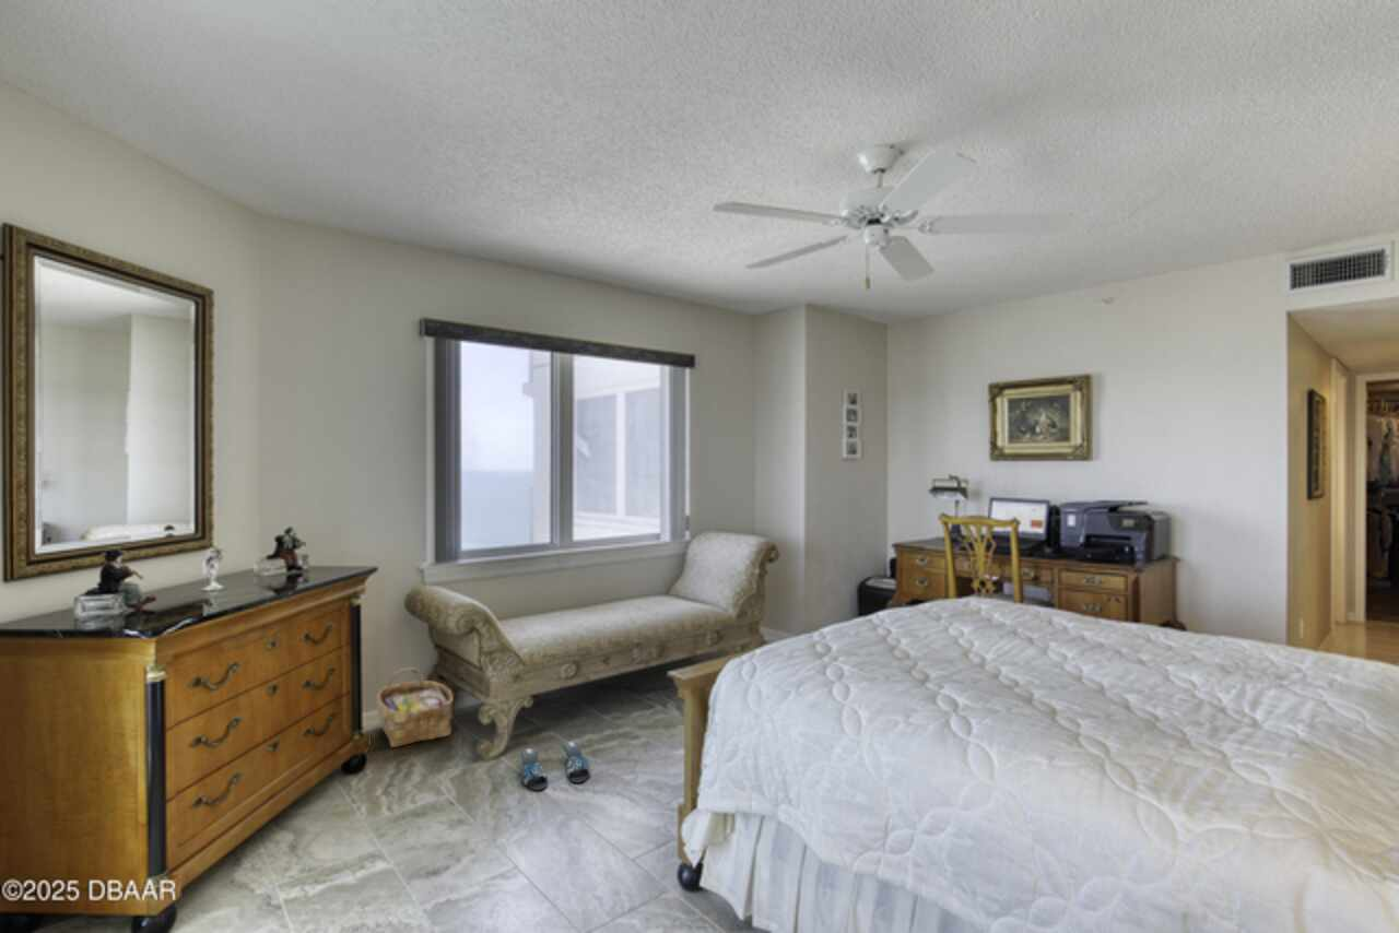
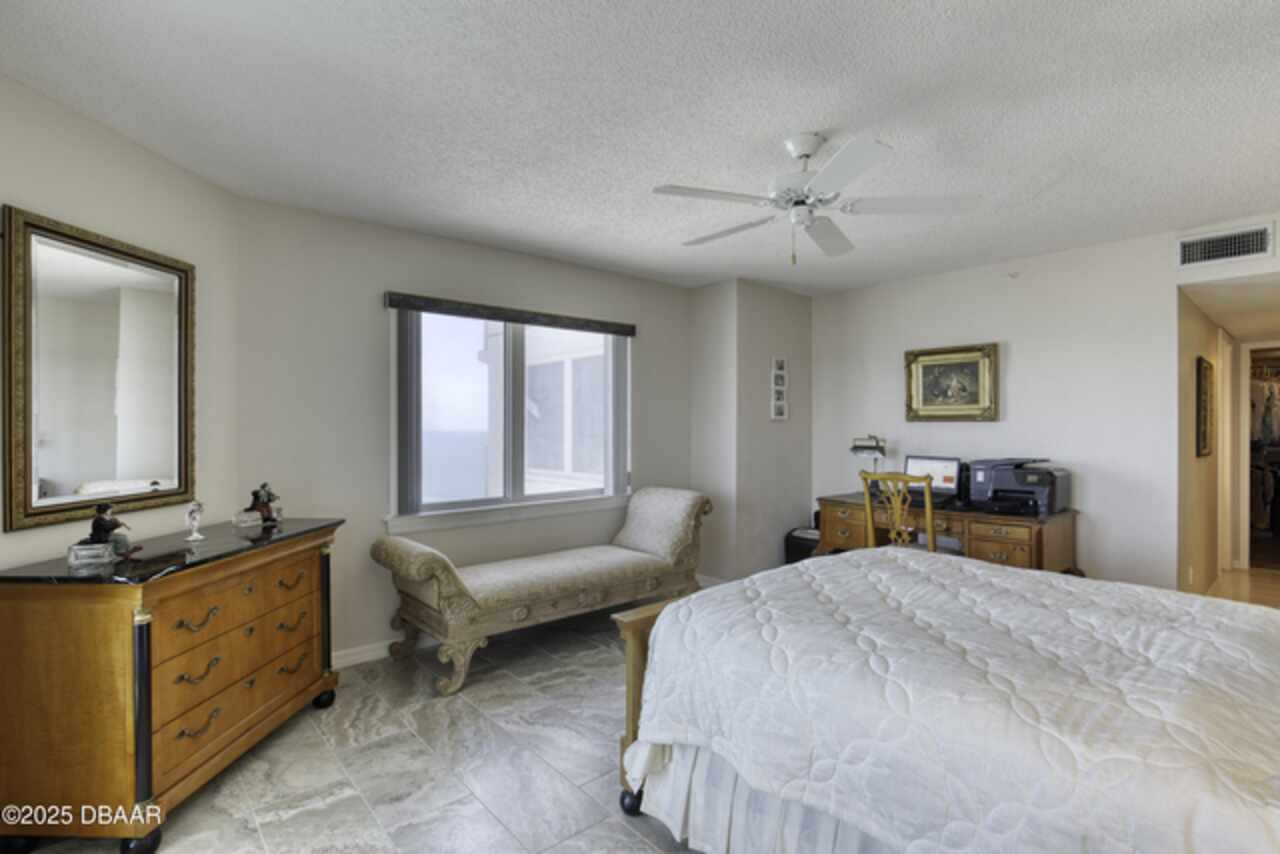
- slippers (543, 770)
- woven basket (415, 705)
